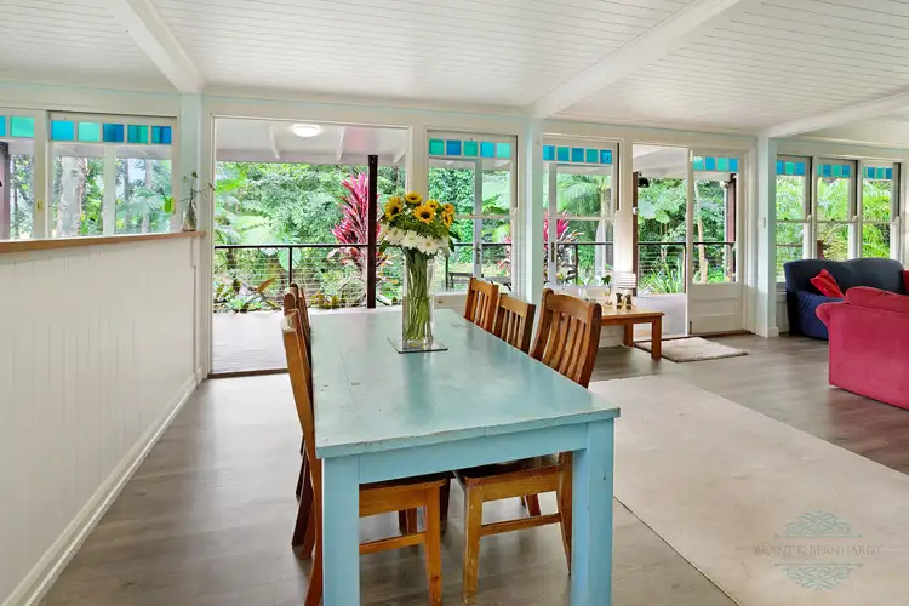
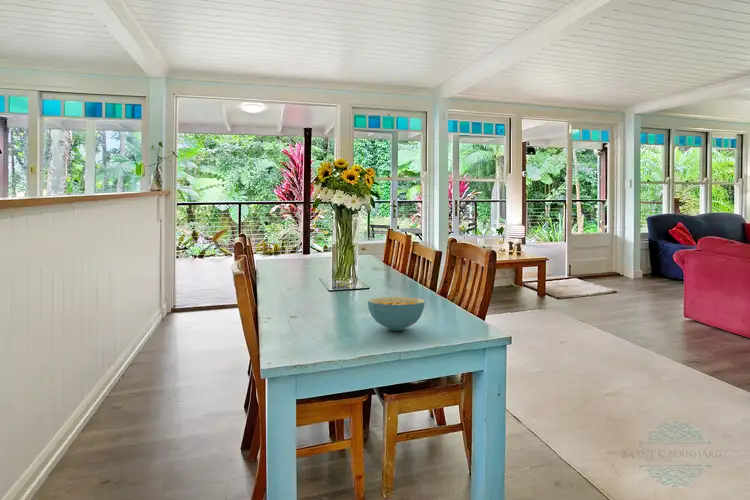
+ cereal bowl (396, 314)
